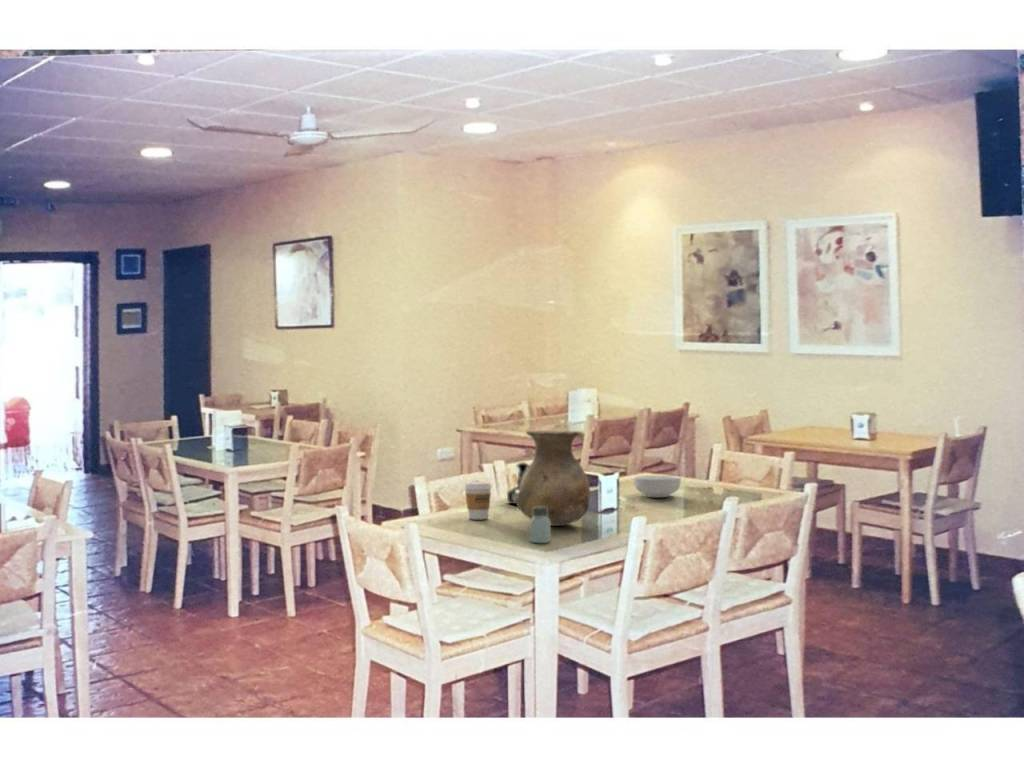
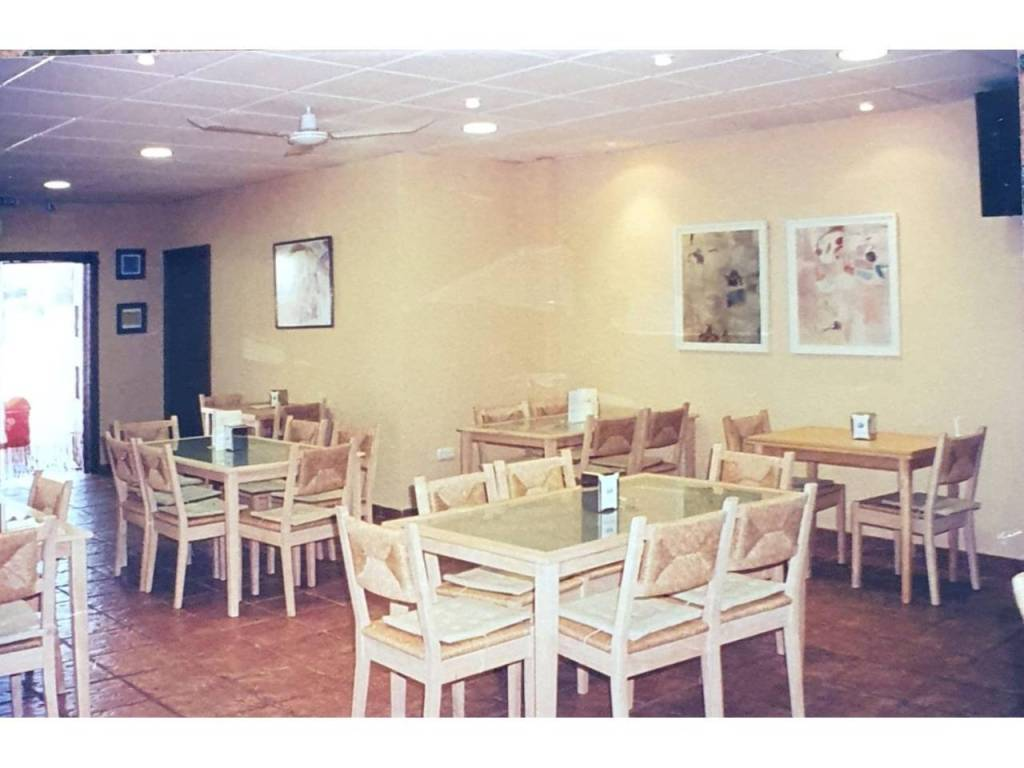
- vase (553, 478)
- cereal bowl (657, 486)
- saltshaker (540, 524)
- coffee cup (478, 499)
- tequila bottle (520, 482)
